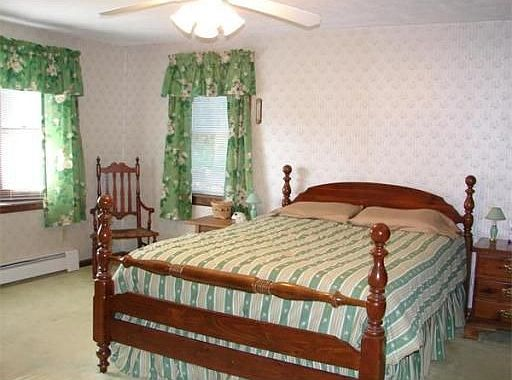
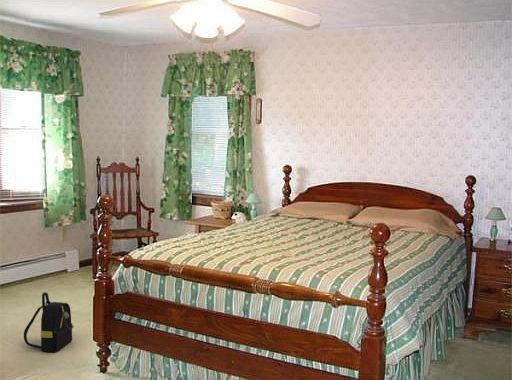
+ backpack (48, 319)
